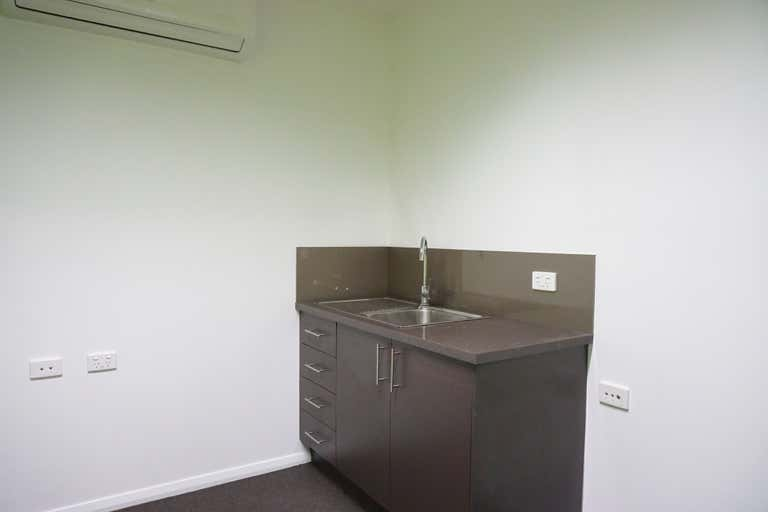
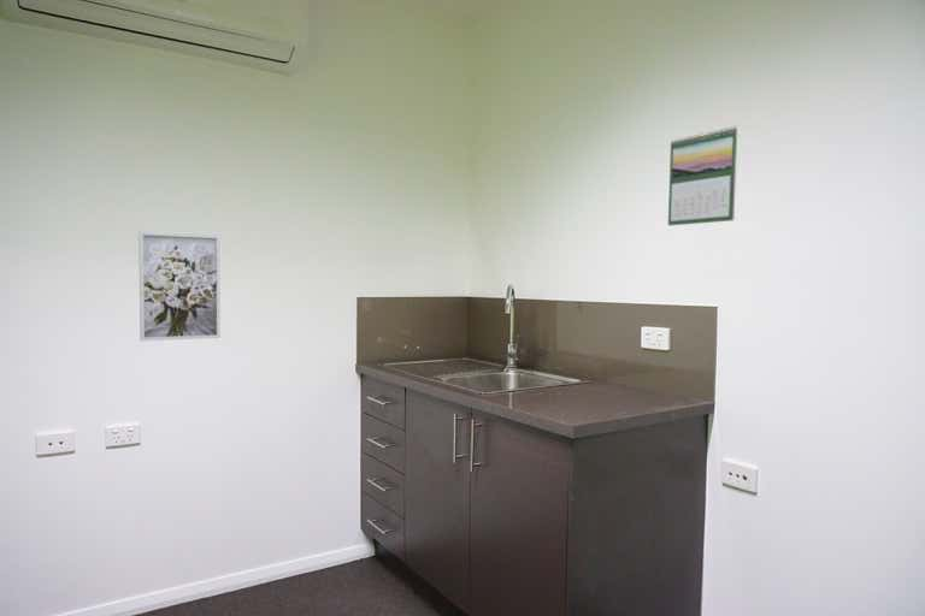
+ wall art (181, 286)
+ calendar (701, 177)
